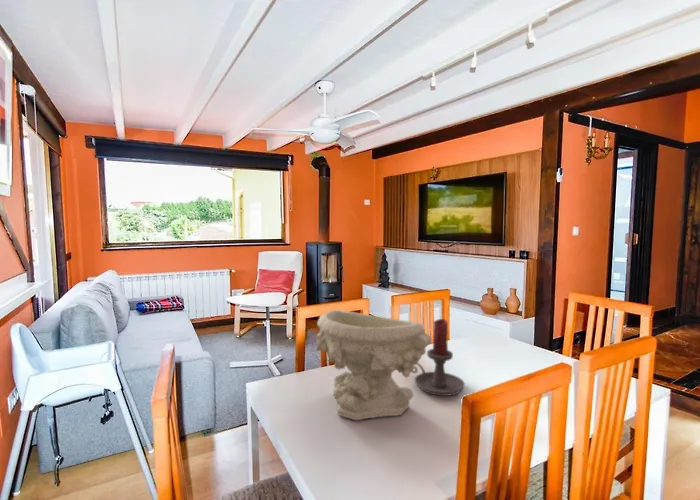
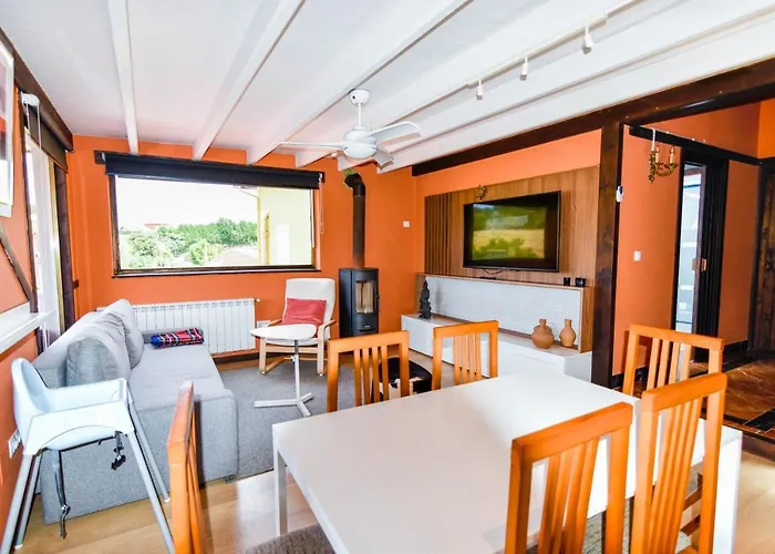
- candle holder (434, 351)
- decorative bowl (359, 360)
